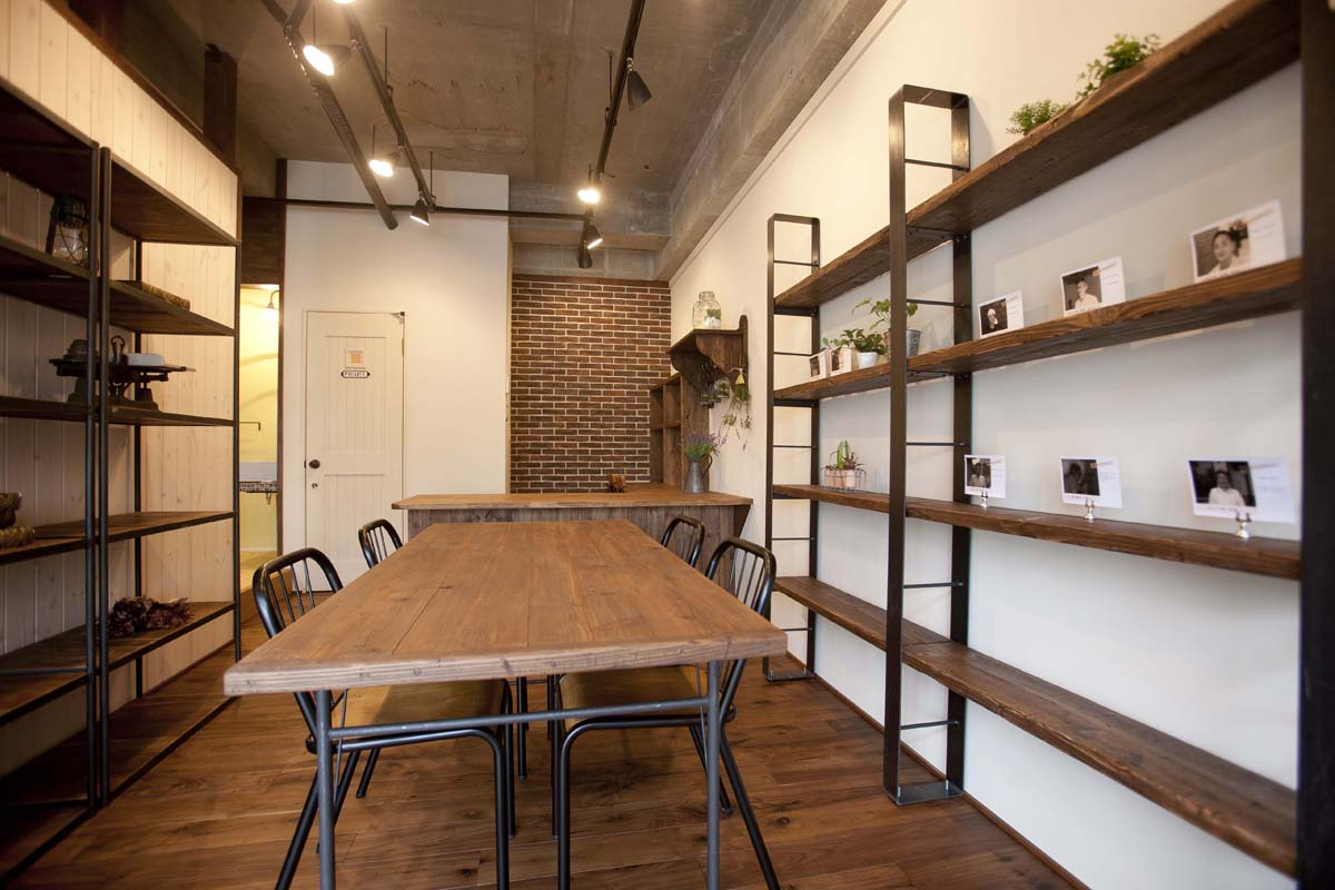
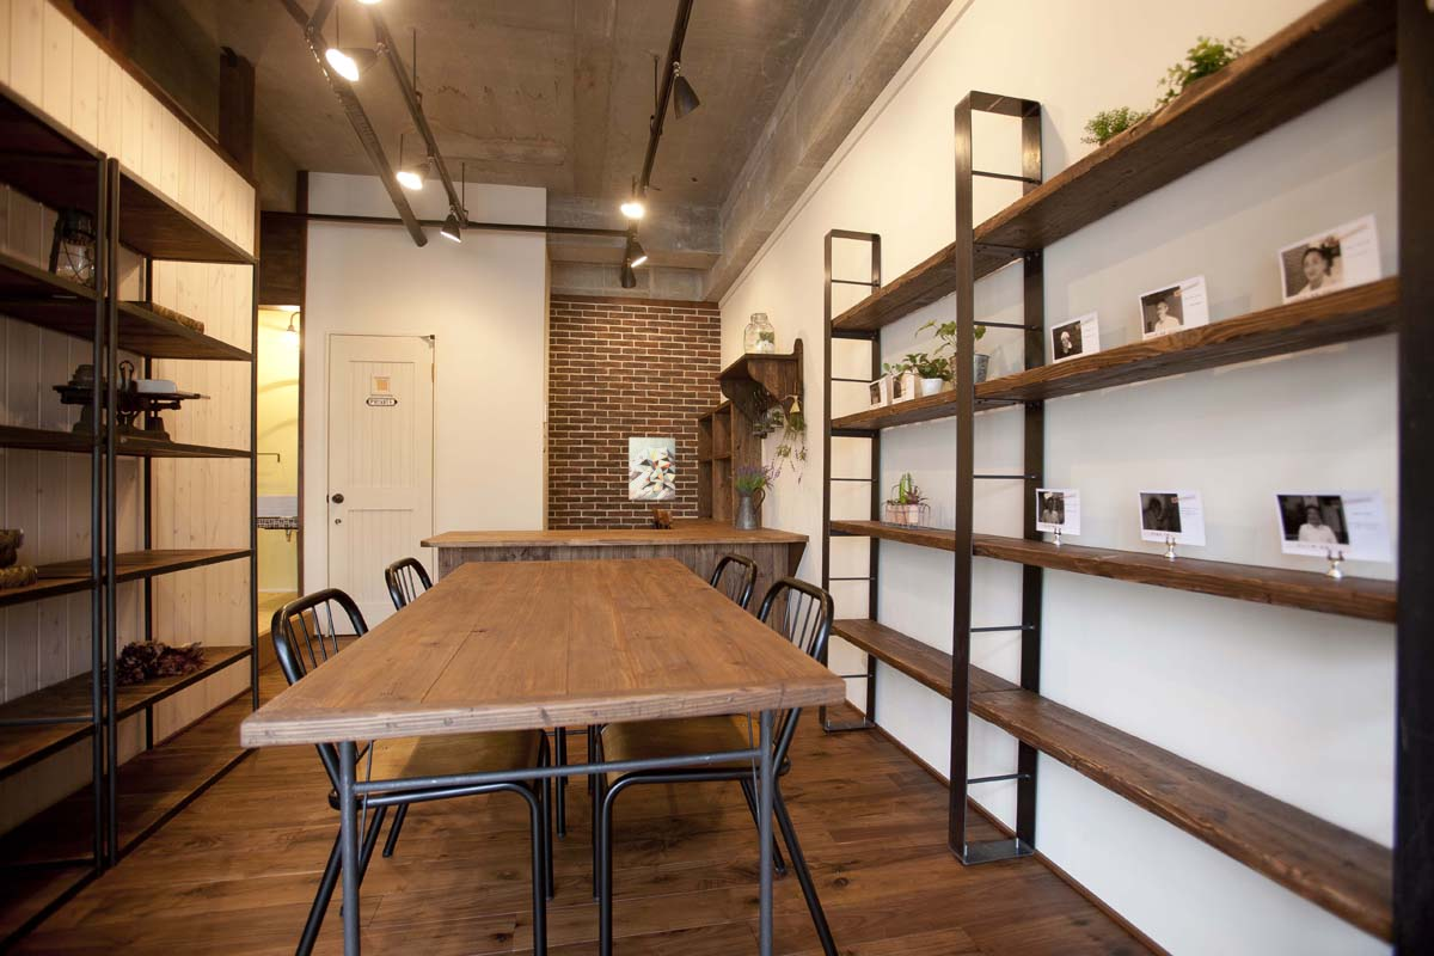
+ wall art (651, 468)
